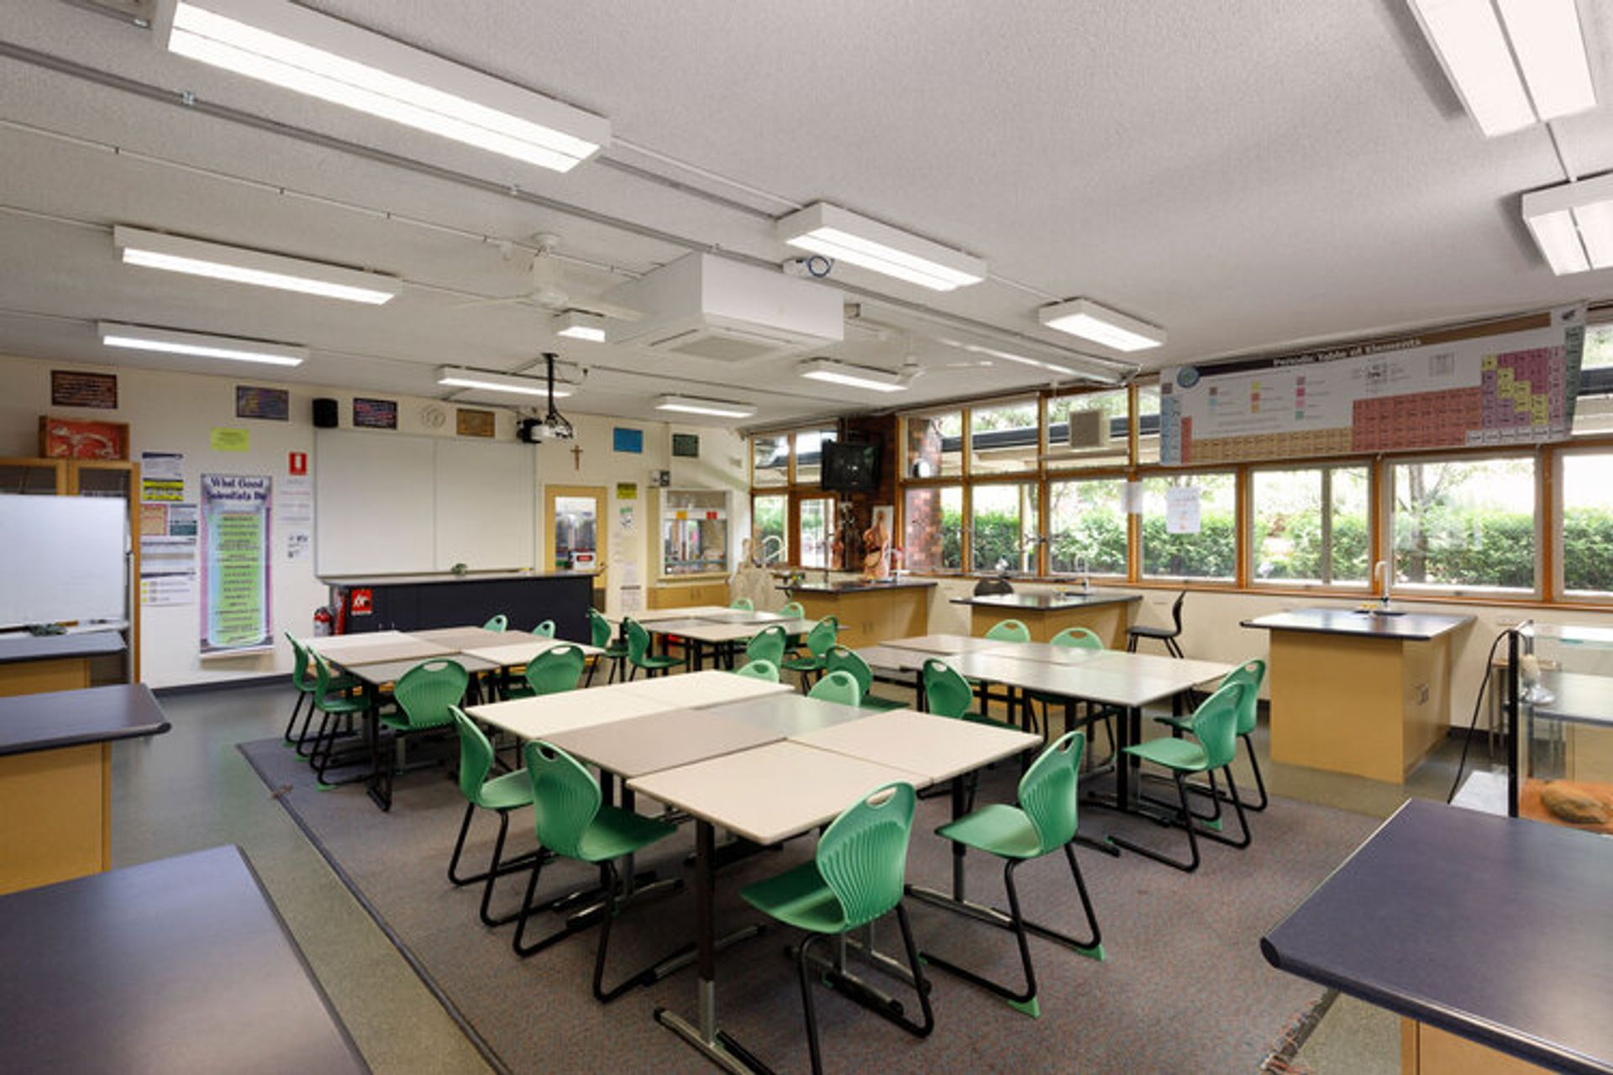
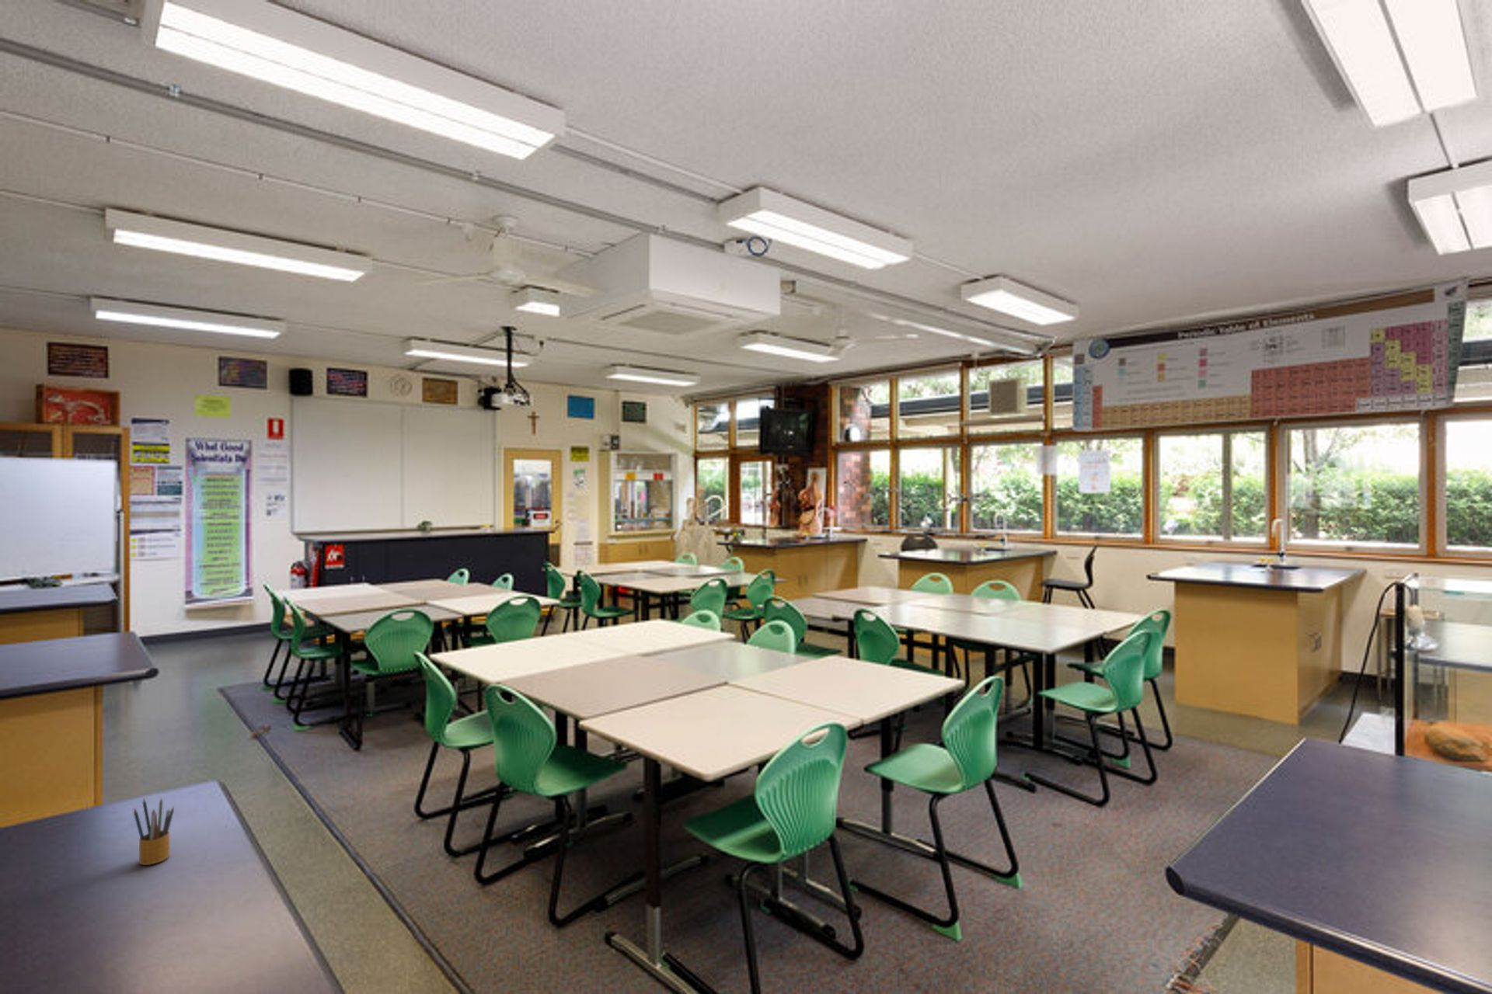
+ pencil box (152, 830)
